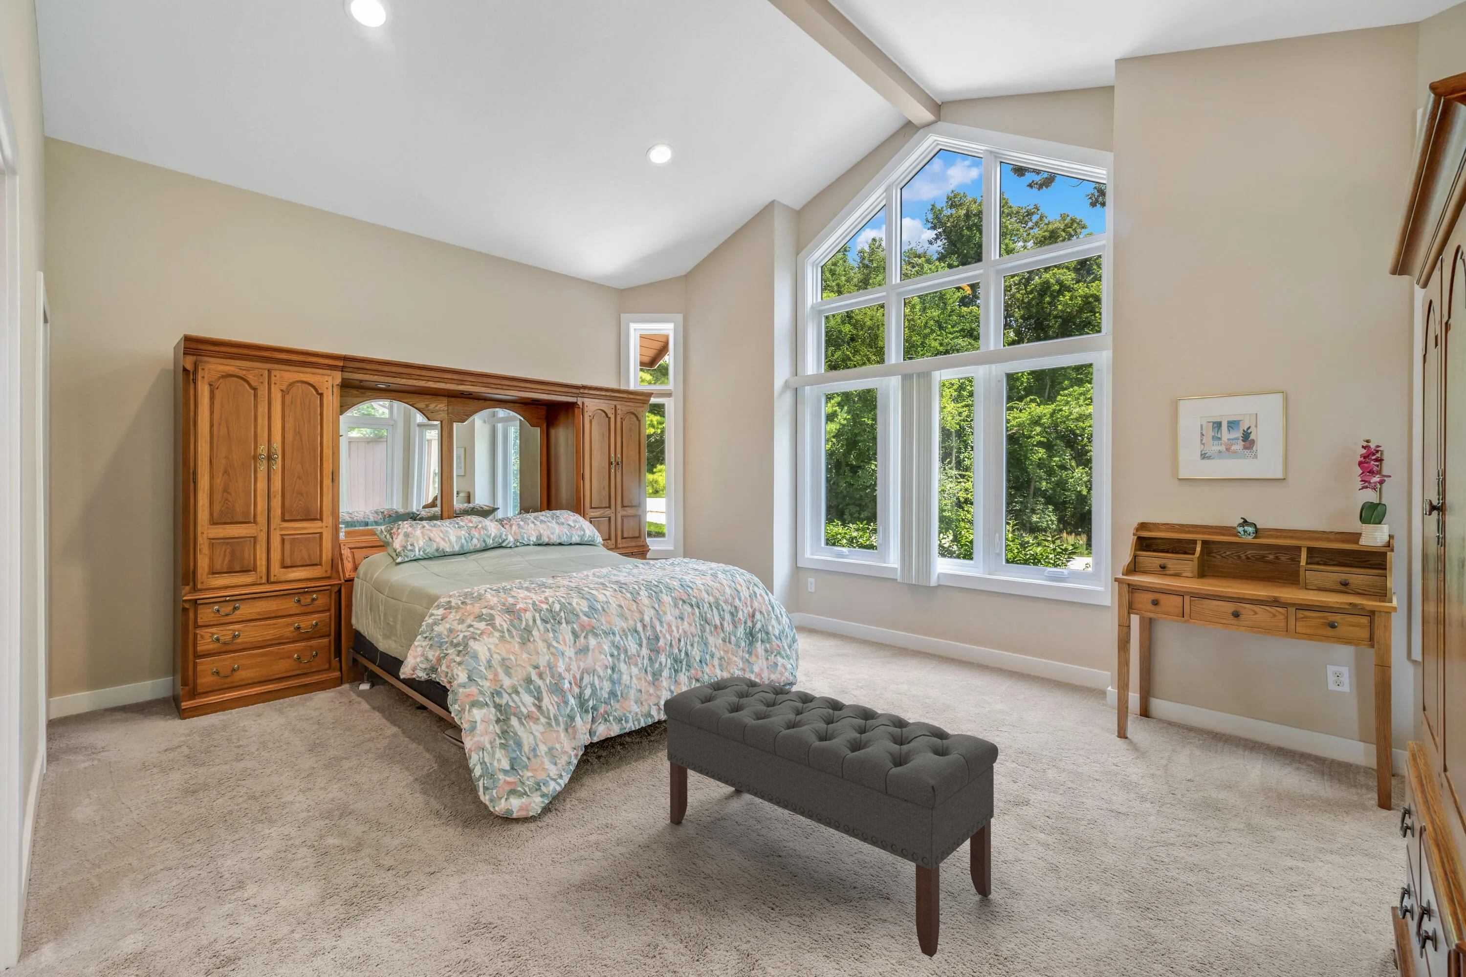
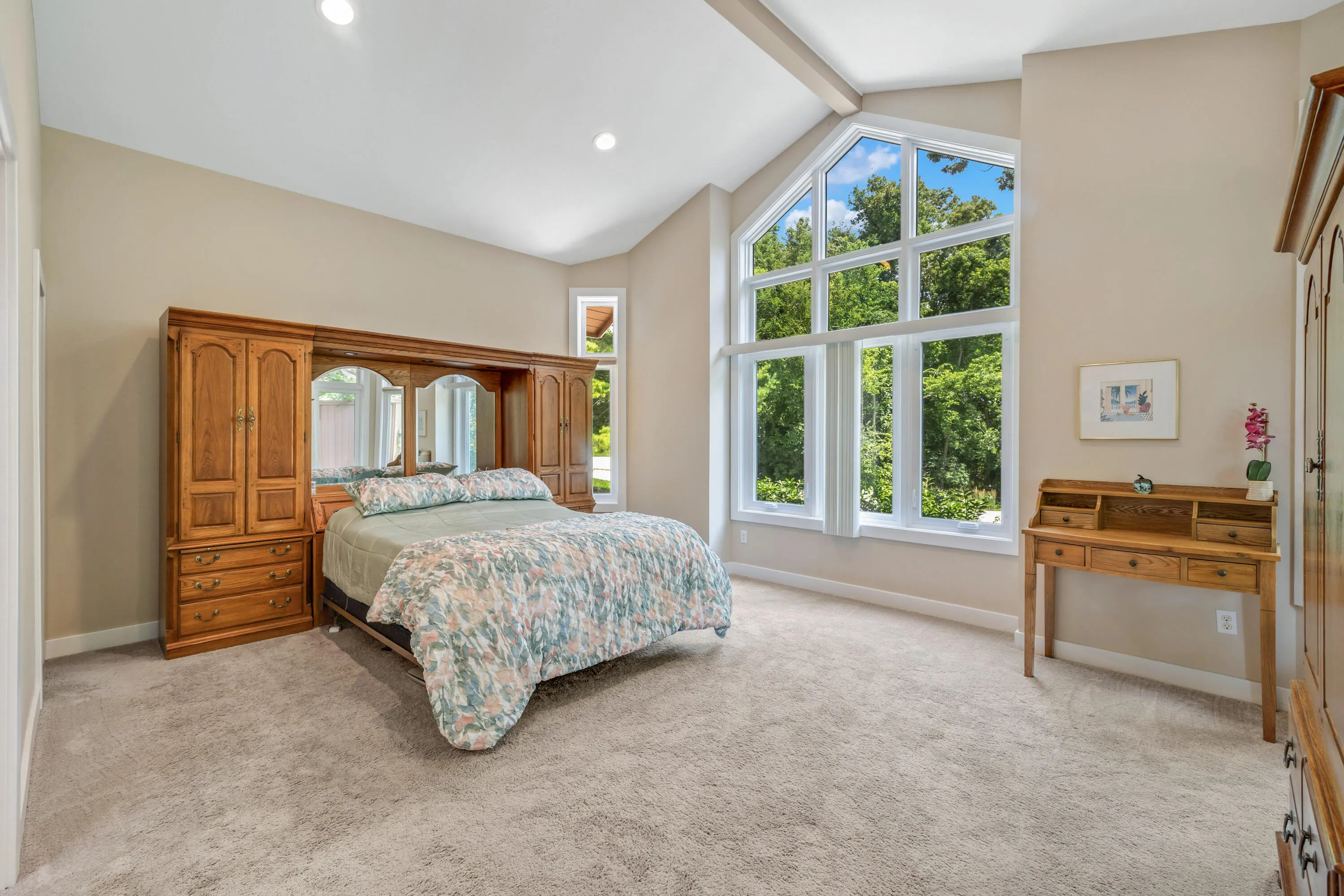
- bench (815, 784)
